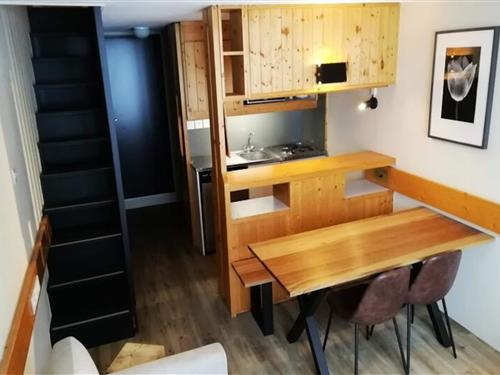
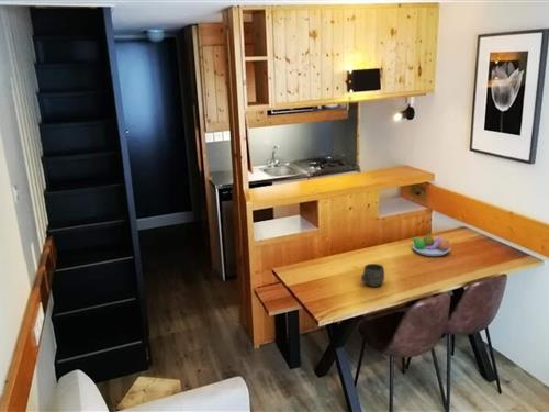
+ mug (371, 276)
+ fruit bowl (429, 243)
